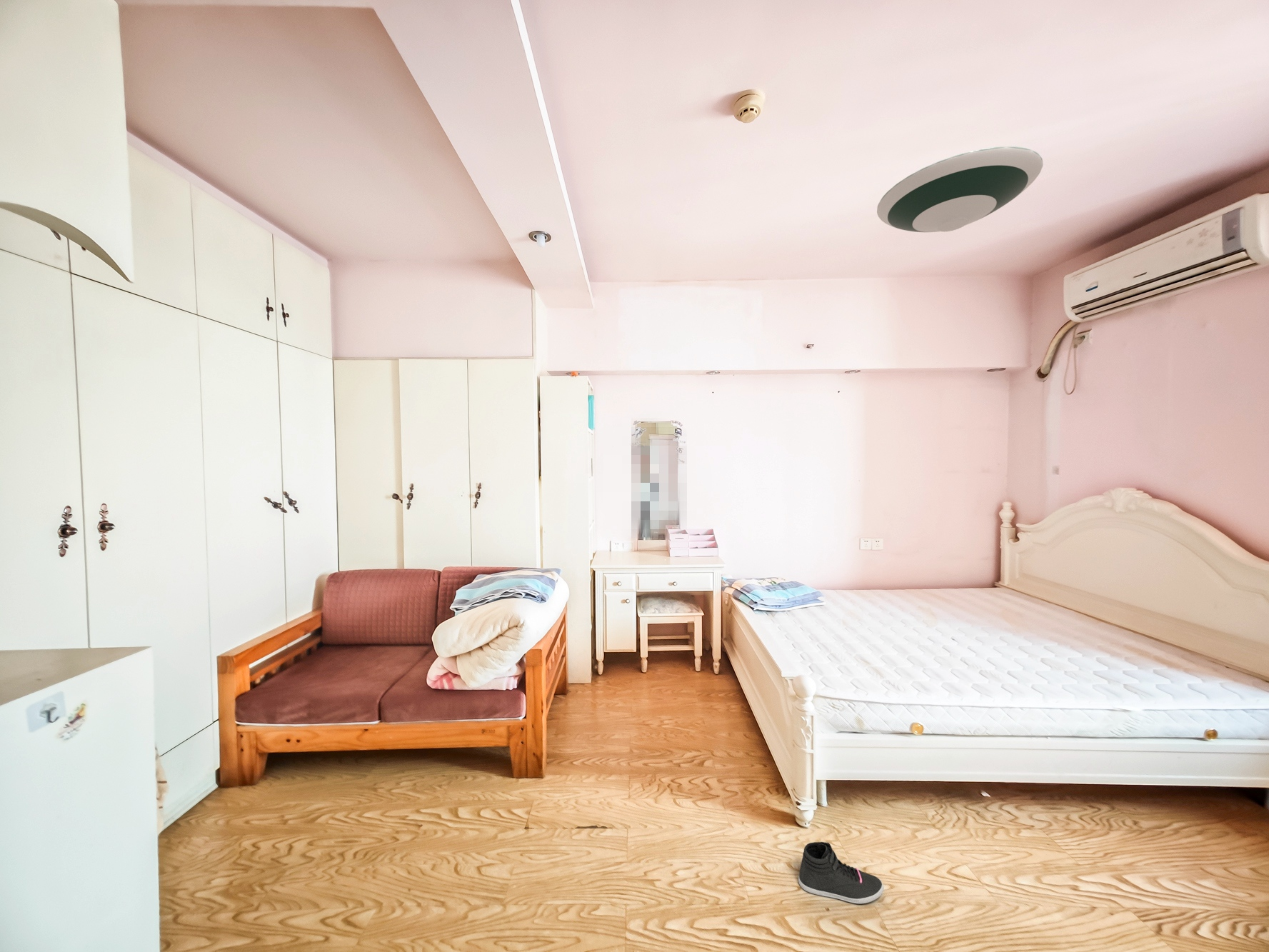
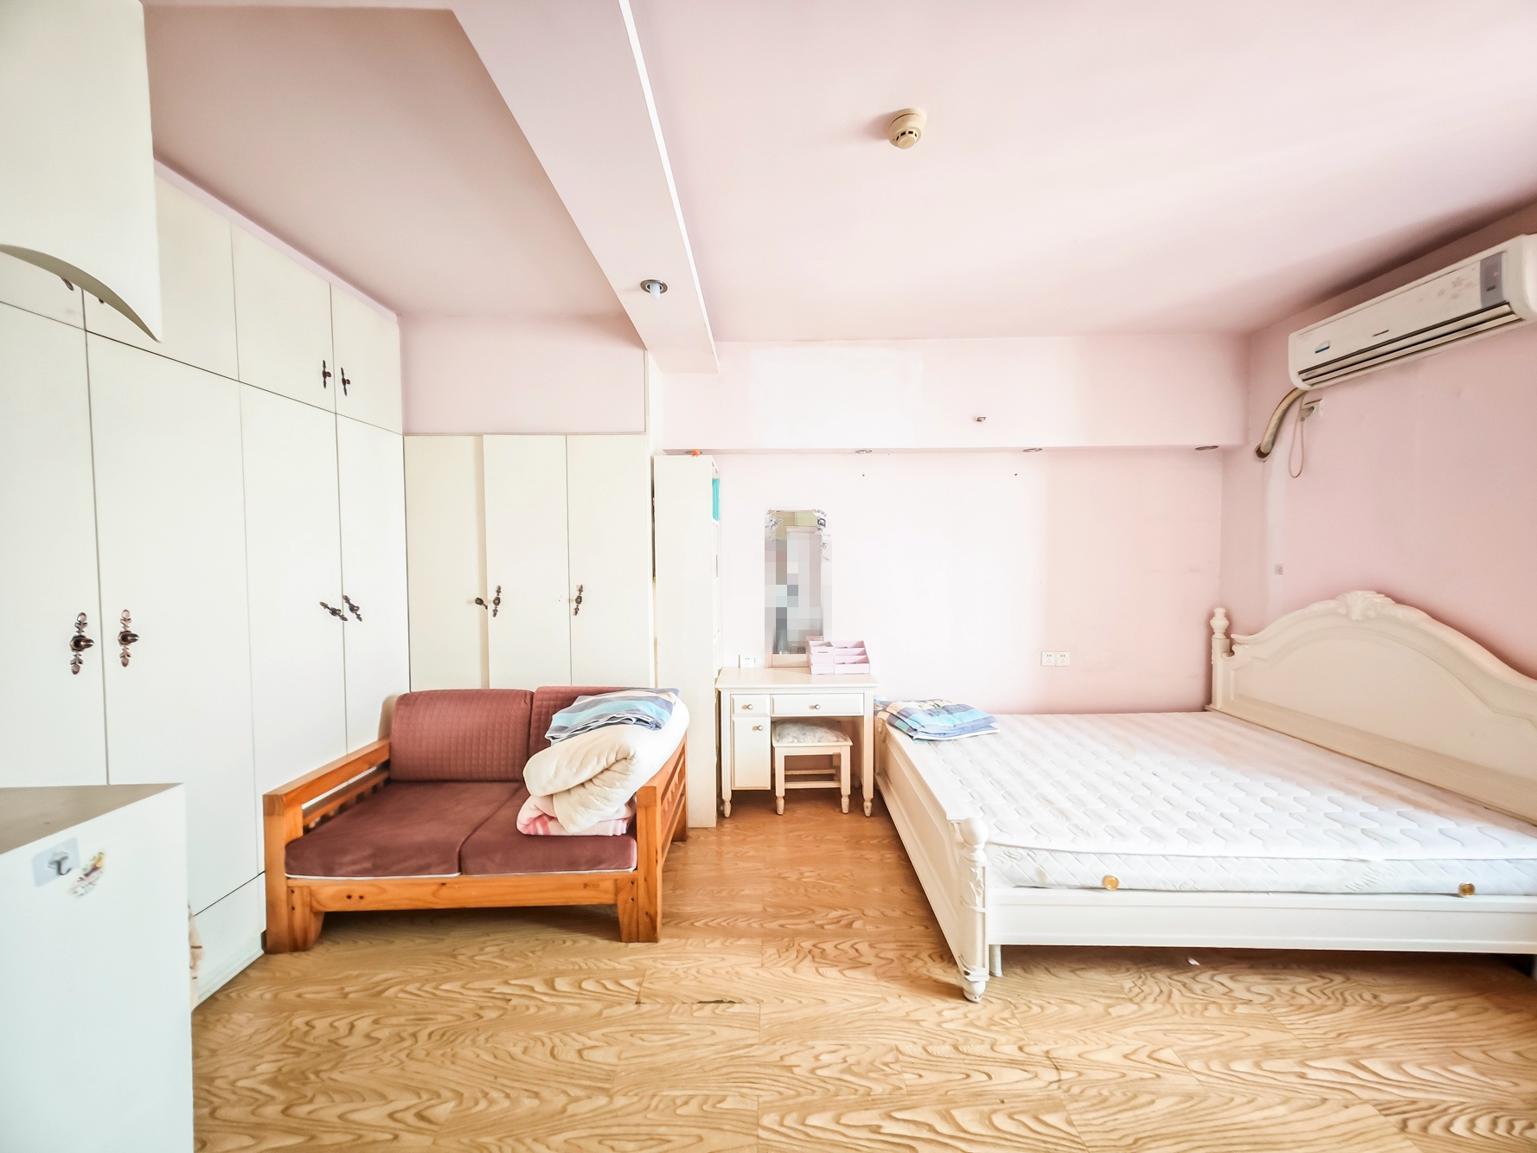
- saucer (953, 209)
- sneaker (841, 869)
